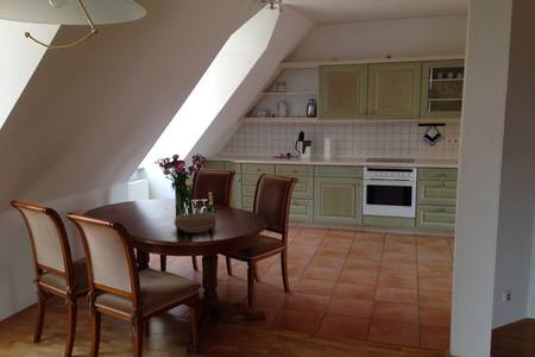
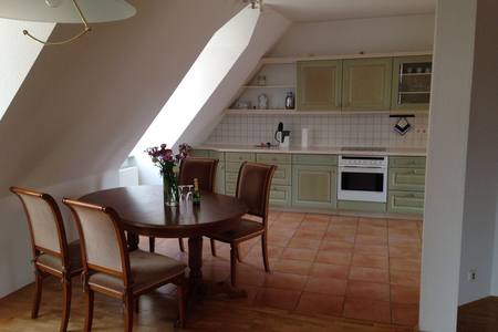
- bowl (195, 221)
